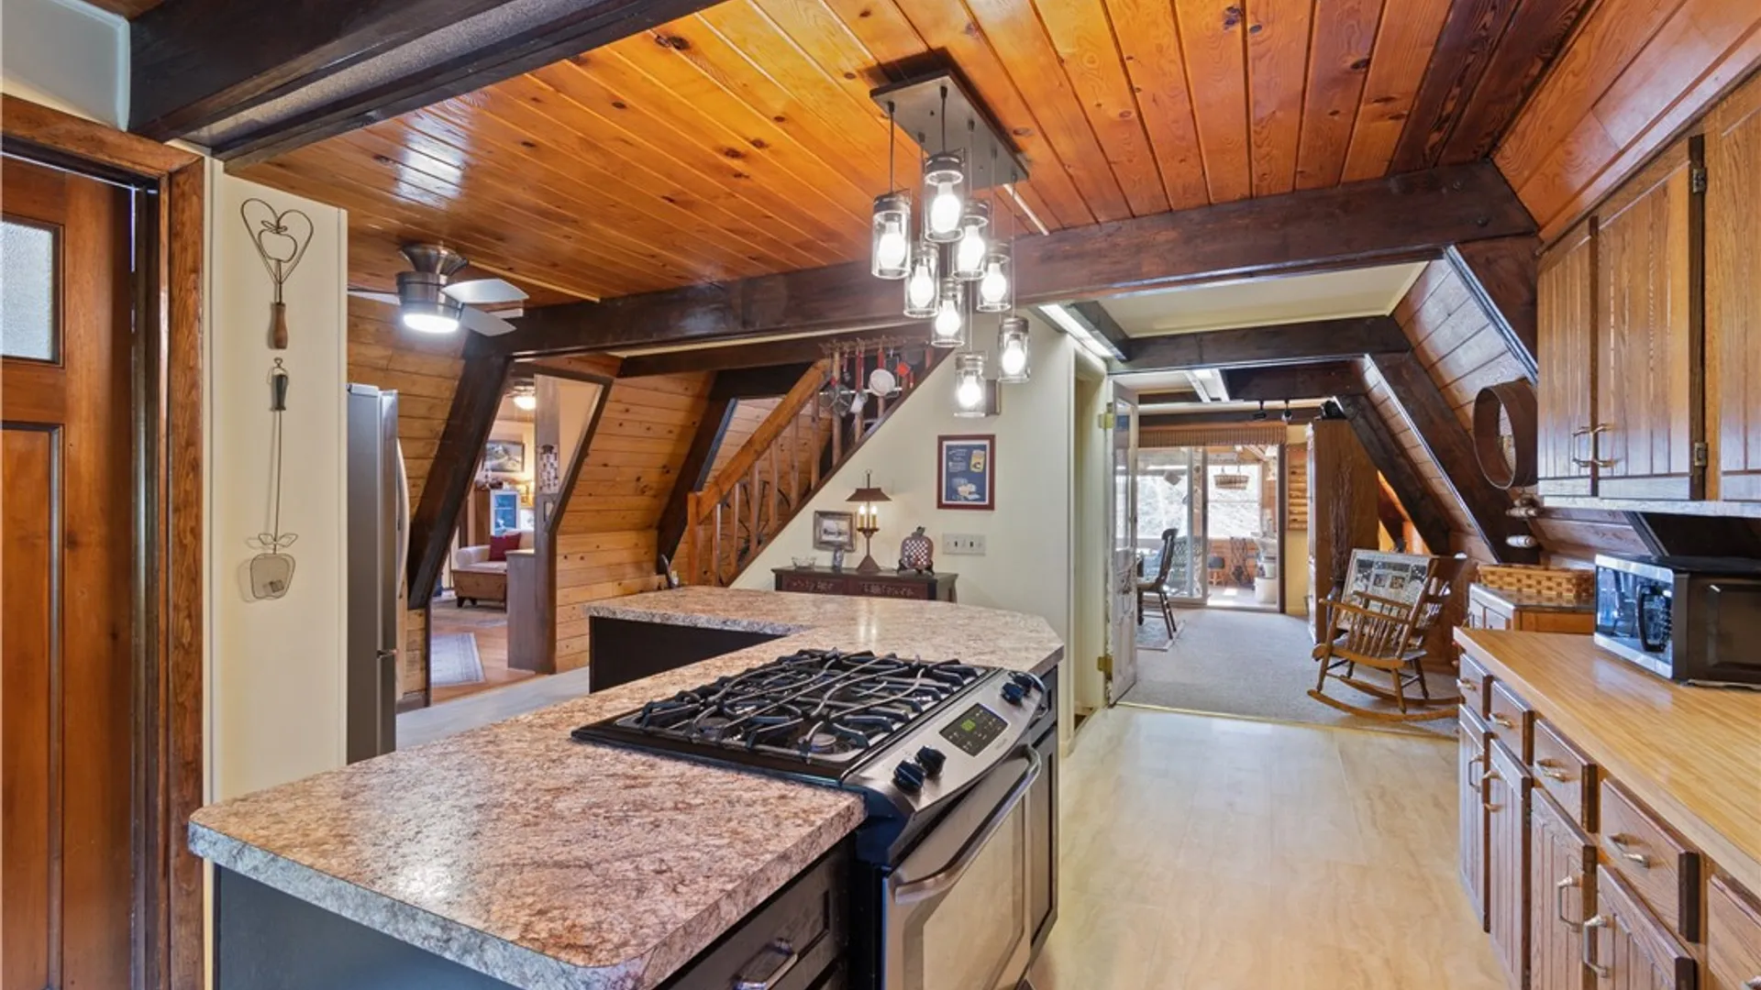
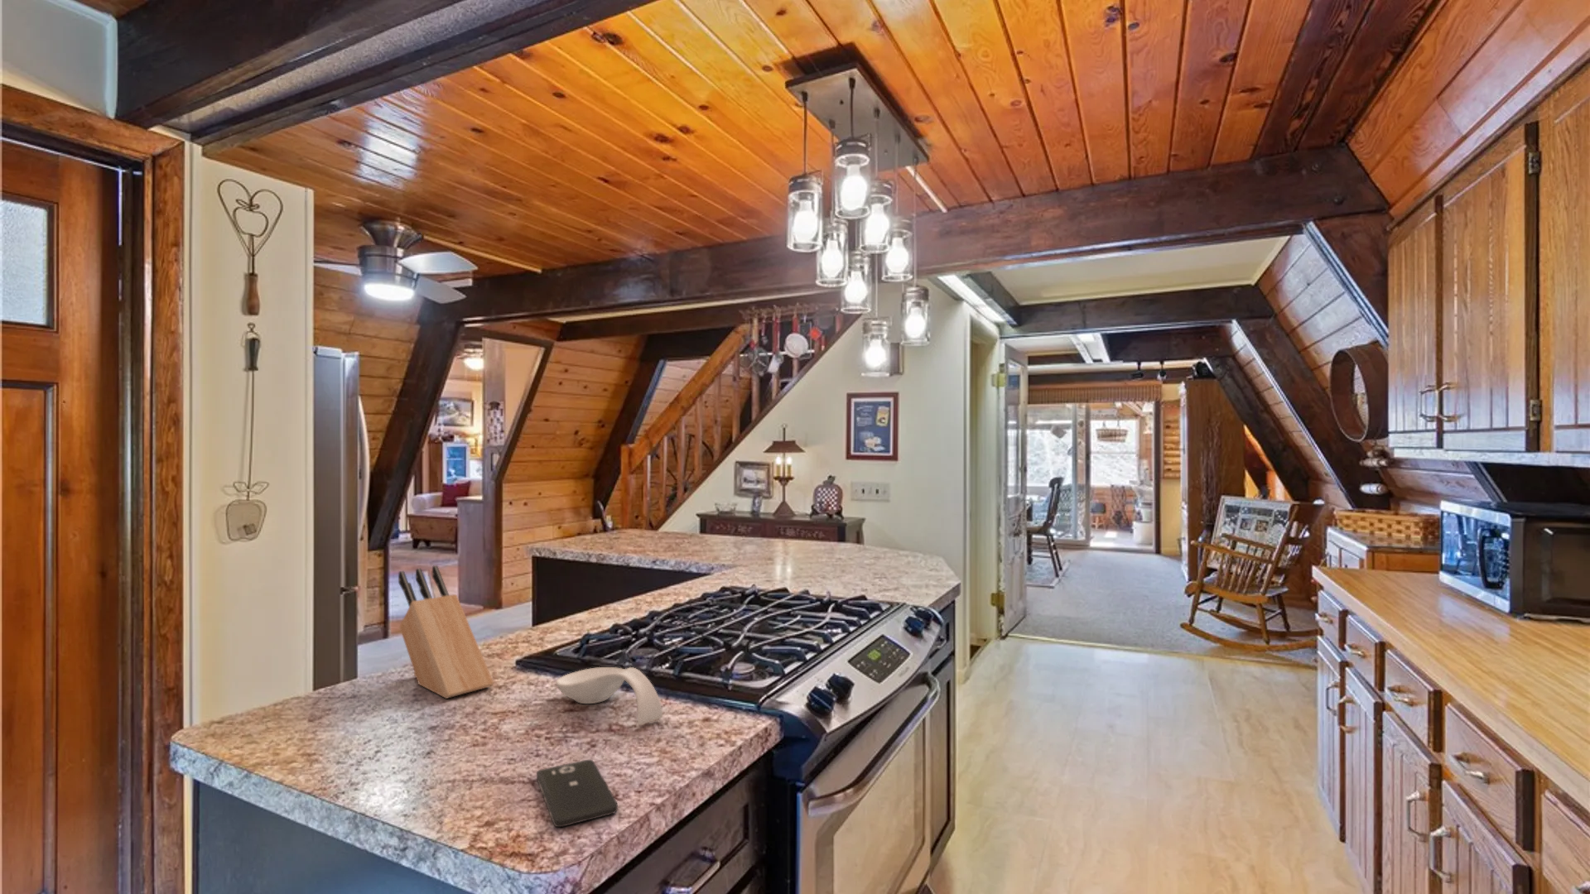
+ knife block (440, 625)
+ spoon rest (610, 684)
+ smartphone (574, 789)
